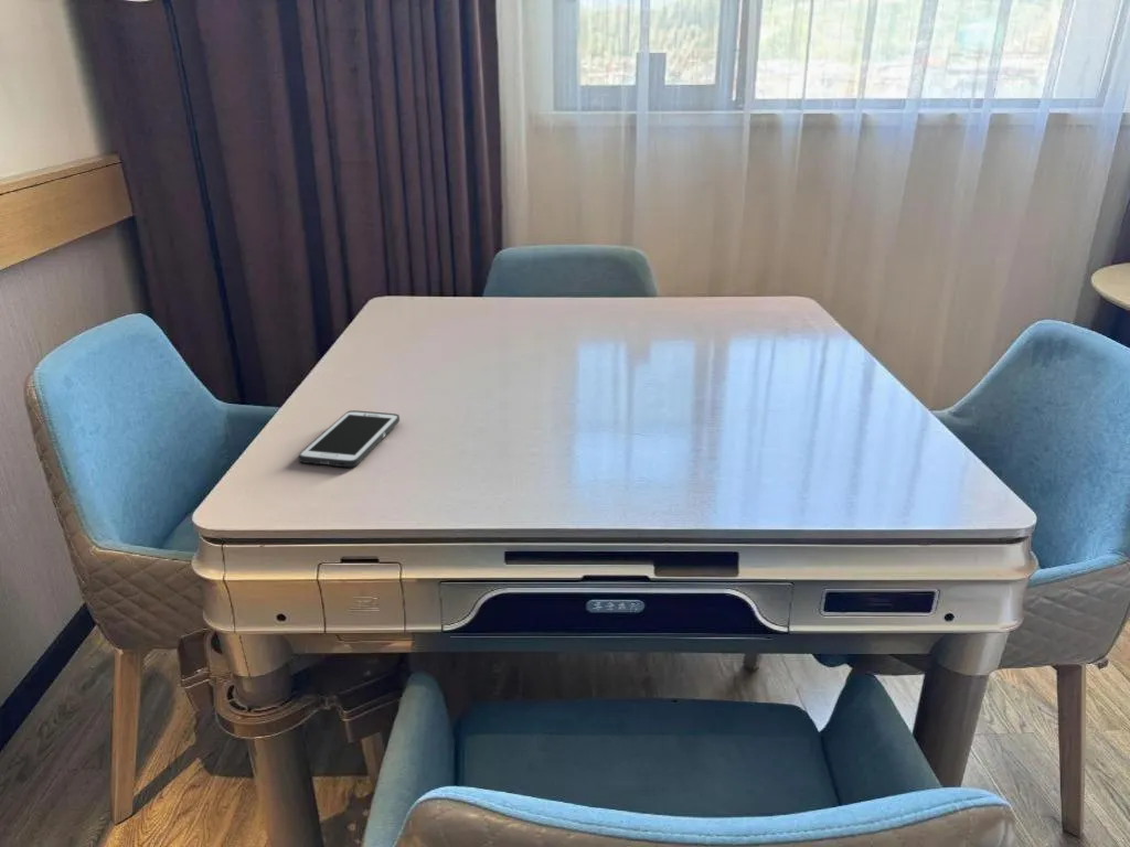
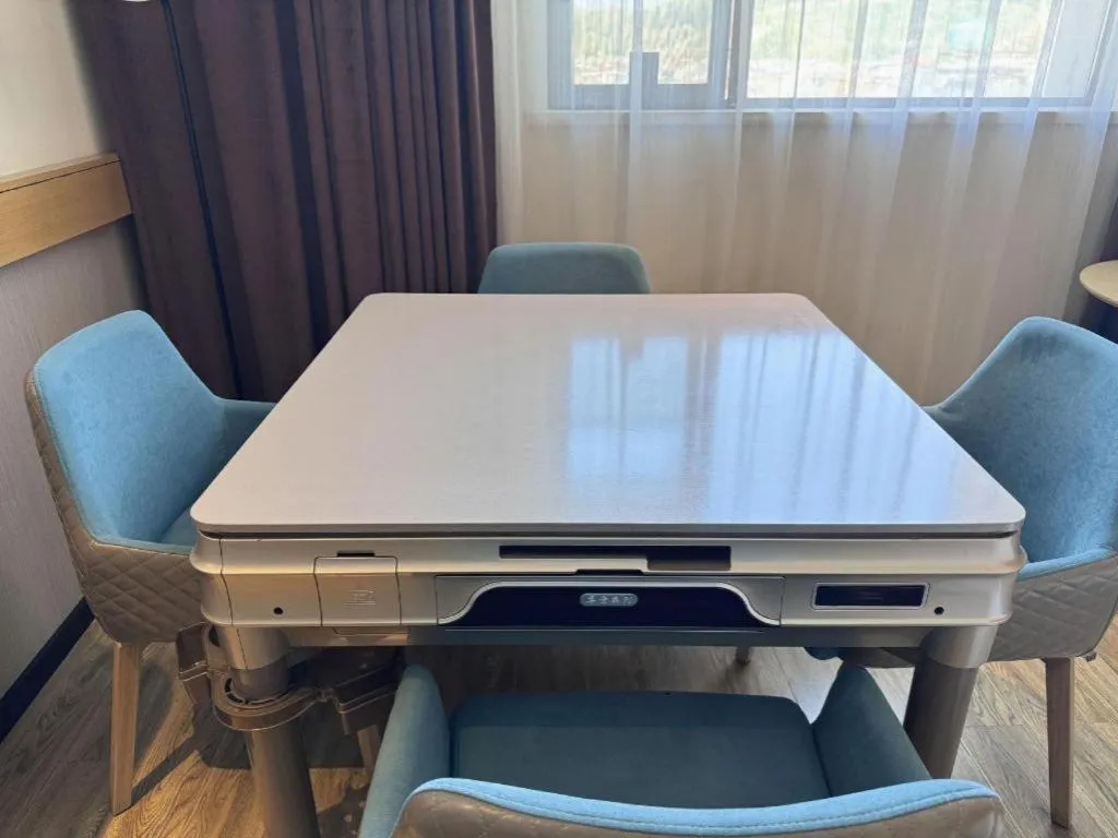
- cell phone (351, 437)
